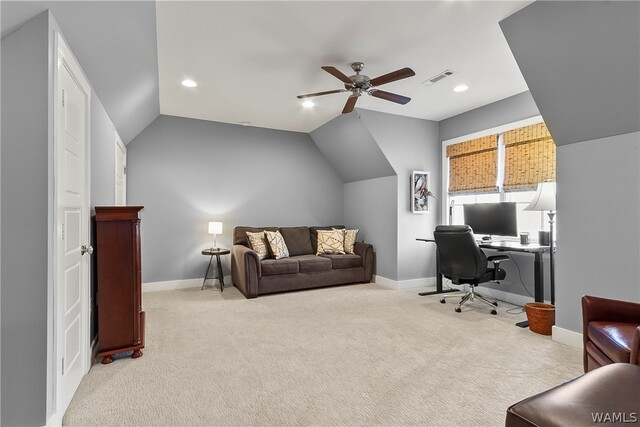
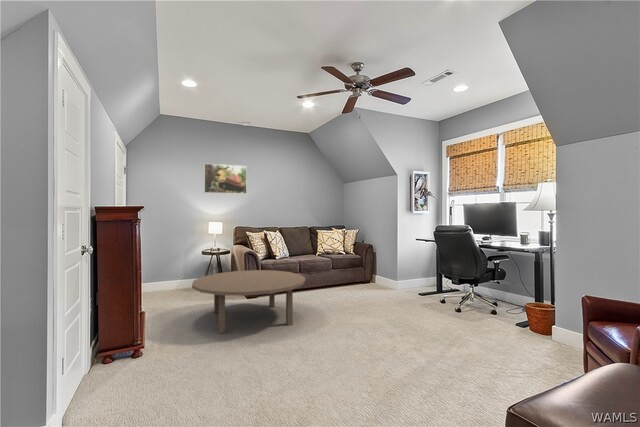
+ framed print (225, 179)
+ coffee table (250, 294)
